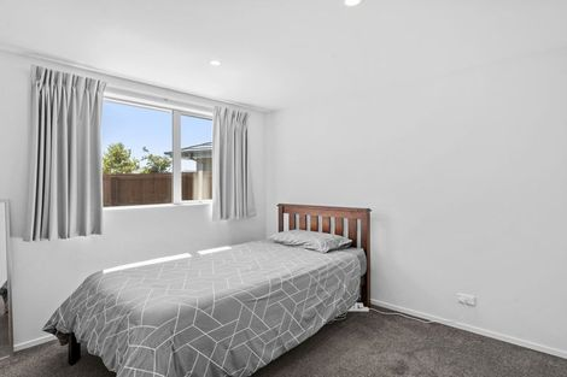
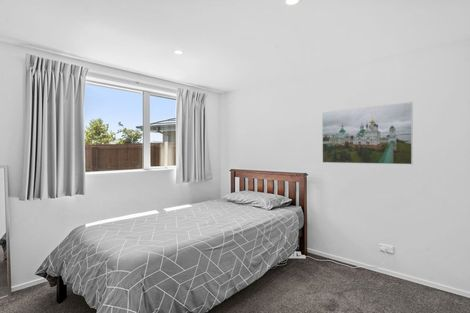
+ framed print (362, 135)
